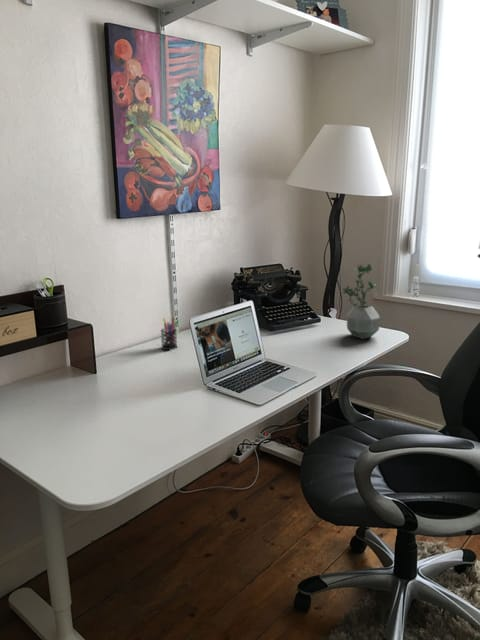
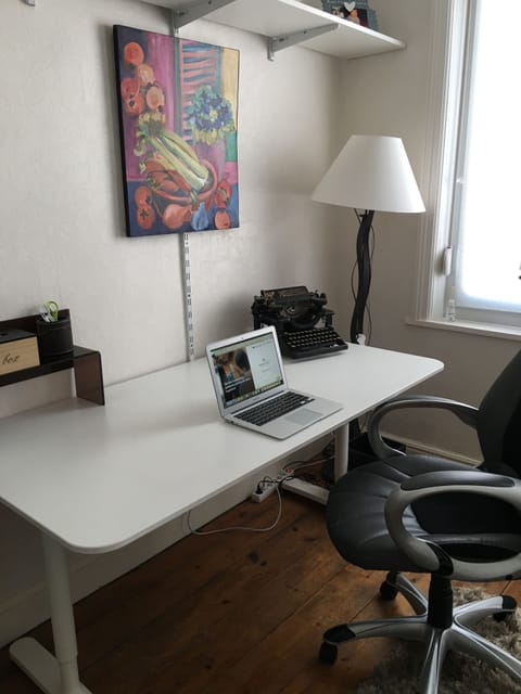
- potted plant (360, 300)
- pen holder (170, 332)
